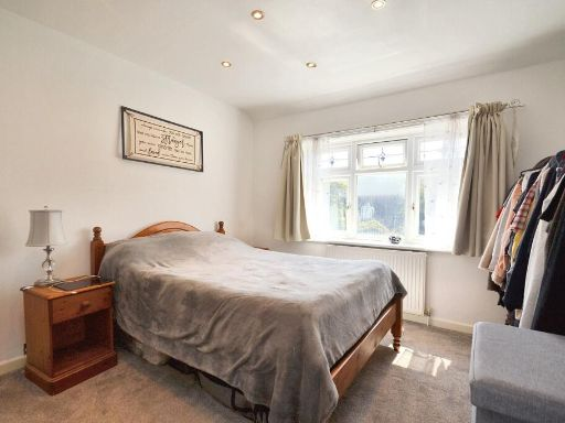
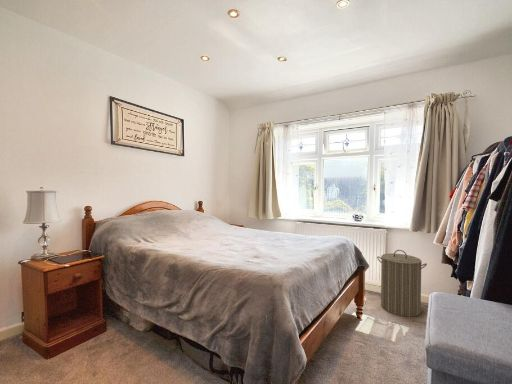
+ laundry hamper (400, 279)
